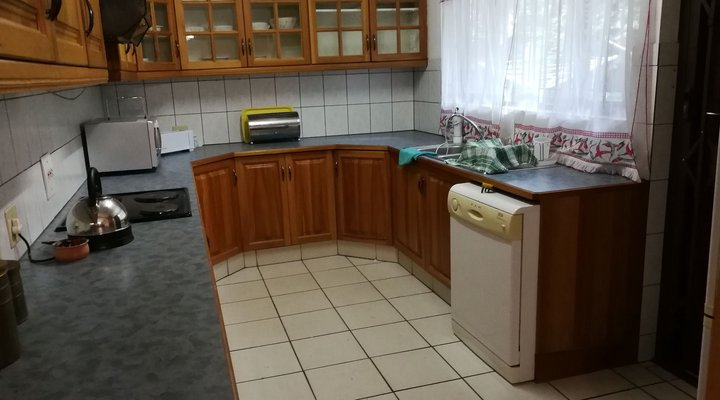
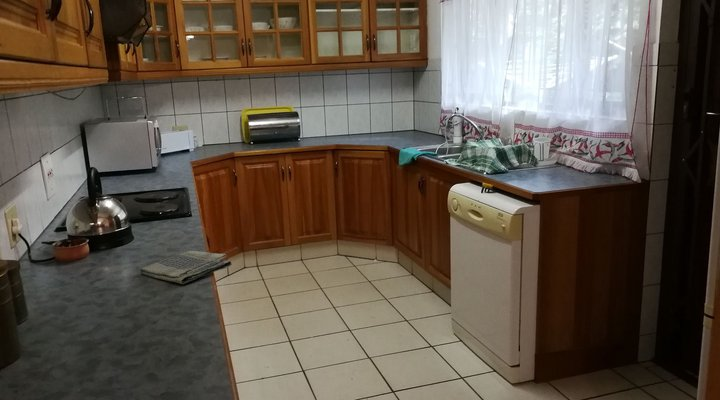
+ dish towel (186, 264)
